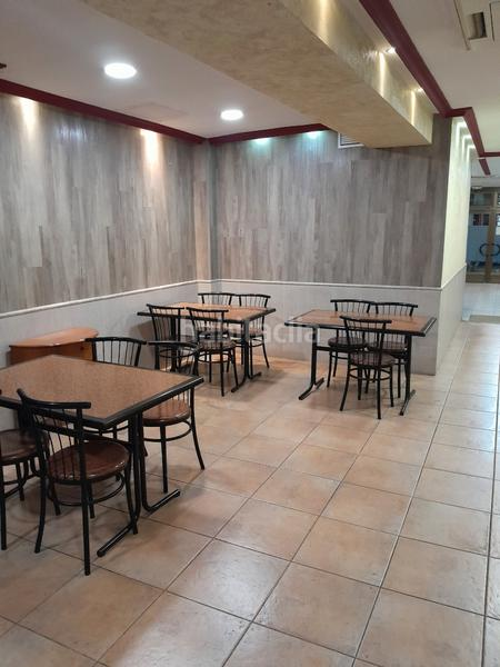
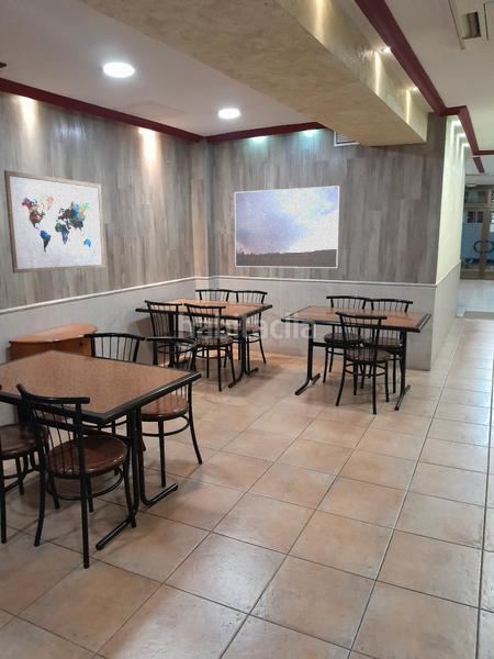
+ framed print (284, 228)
+ wall art (60, 224)
